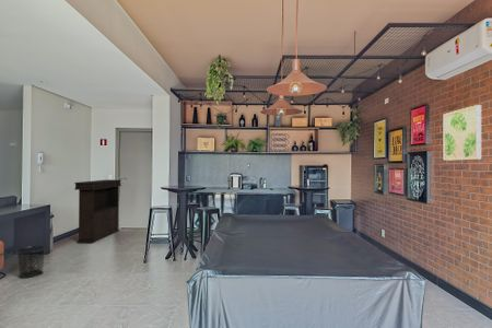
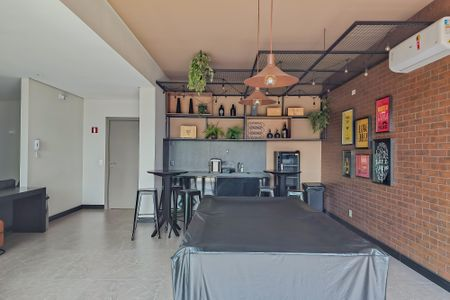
- trash can (32, 261)
- console table (99, 208)
- wall art (460, 134)
